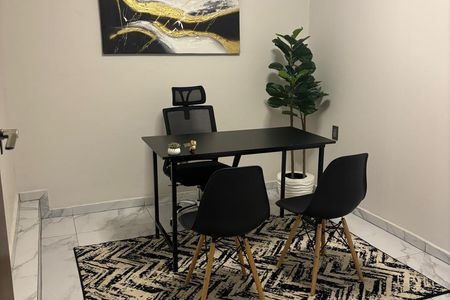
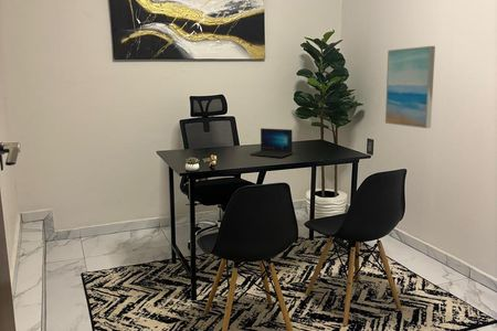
+ laptop (271, 142)
+ wall art (408, 87)
